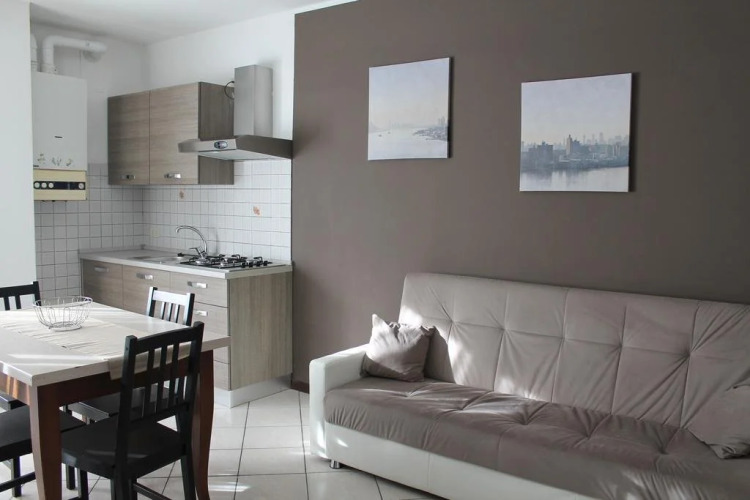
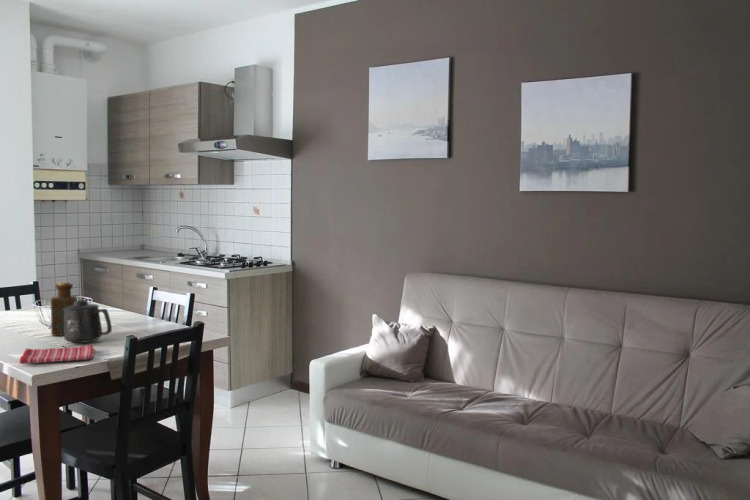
+ dish towel (58, 354)
+ mug (88, 320)
+ bottle (63, 308)
